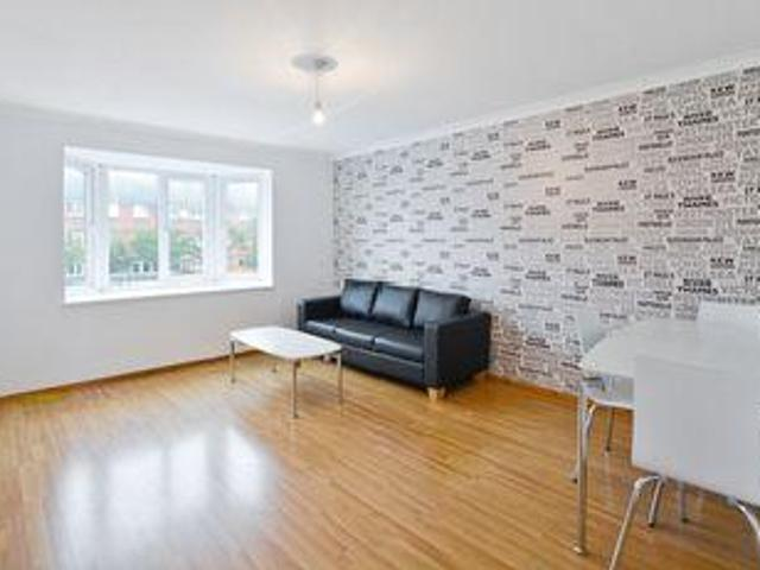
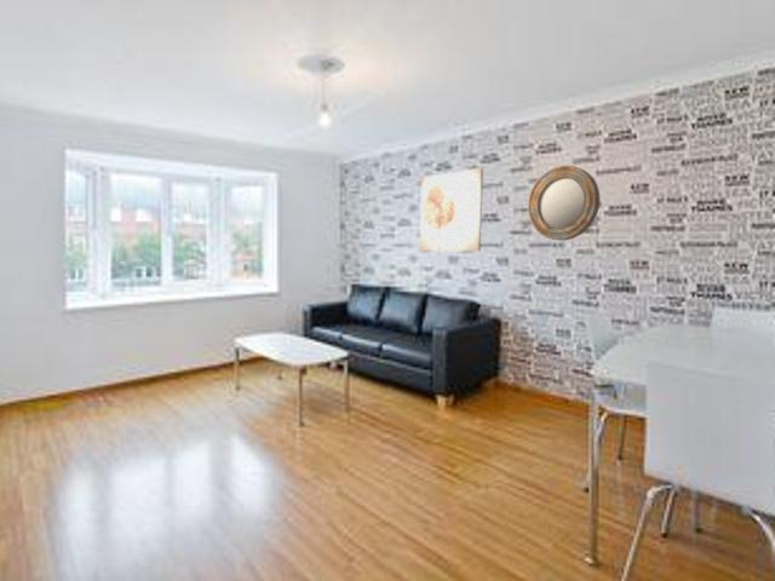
+ home mirror (562, 202)
+ wall art (448, 212)
